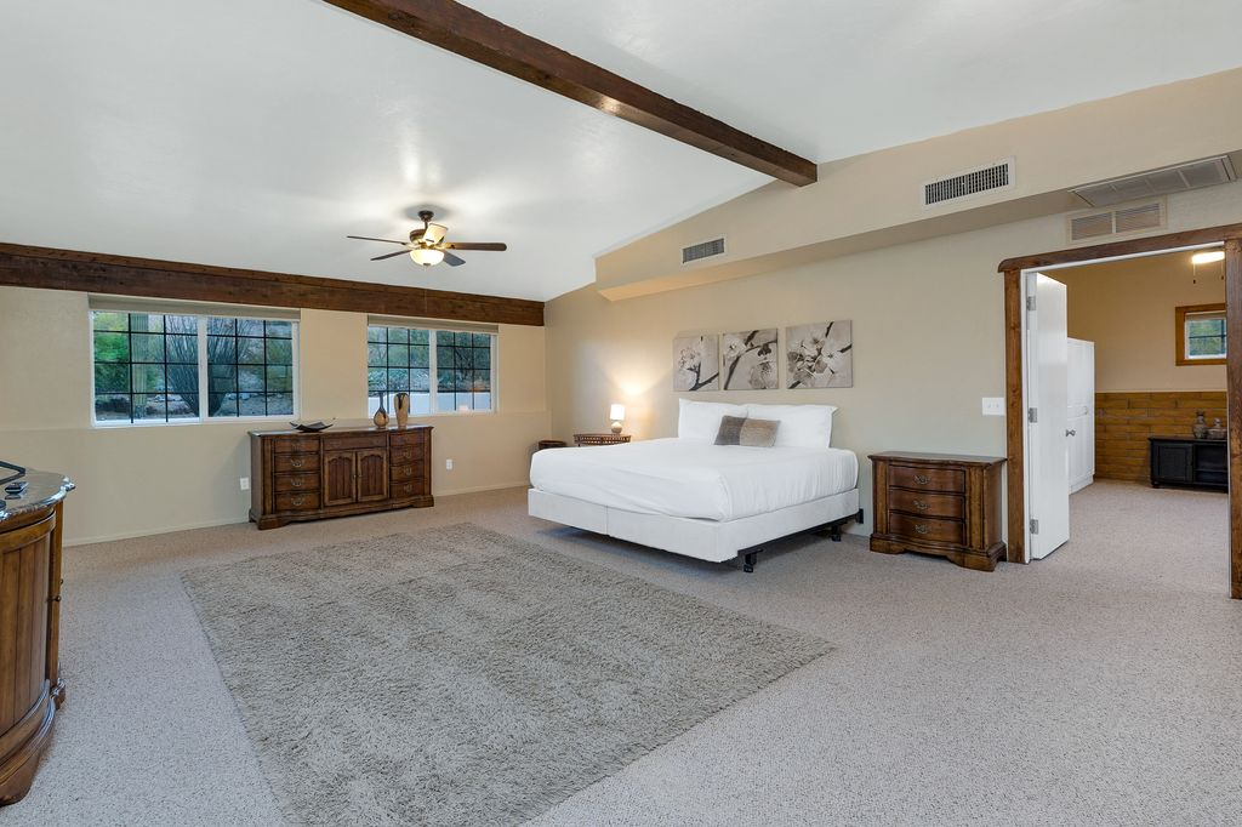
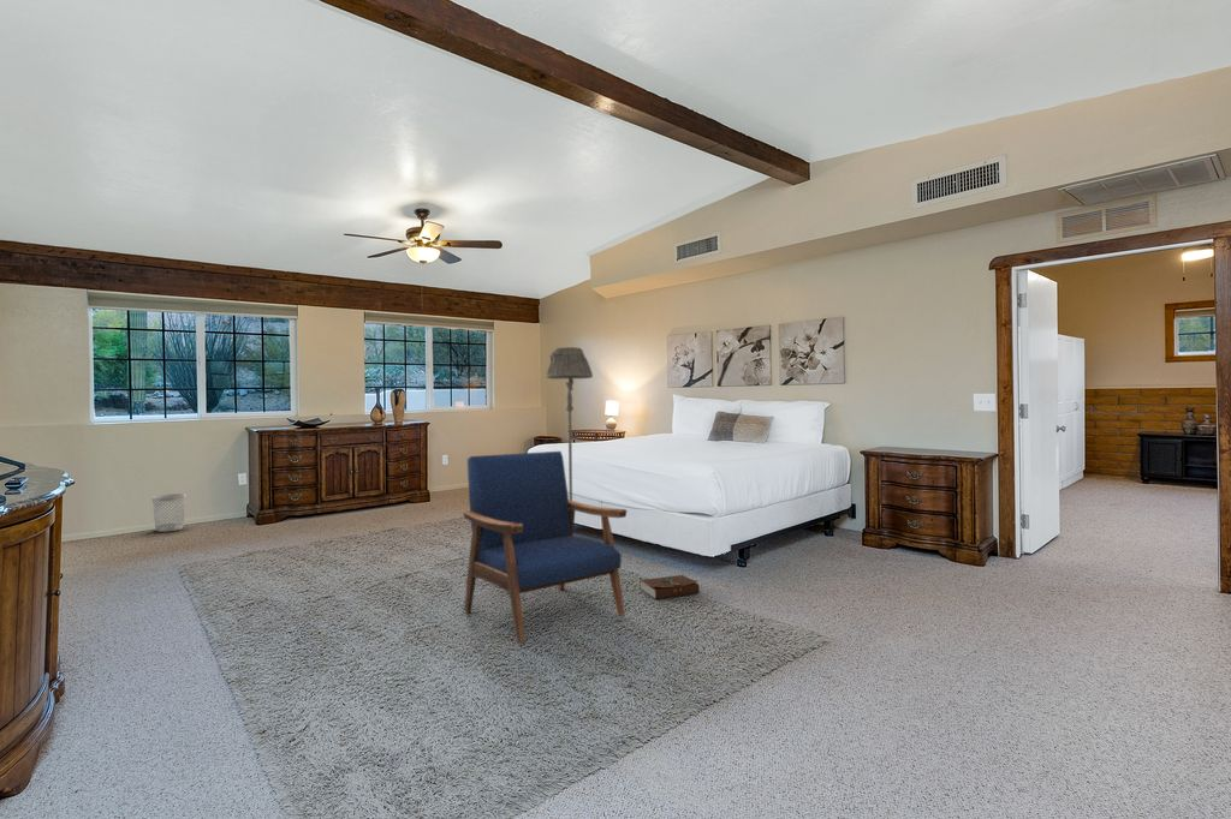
+ book (668, 584)
+ floor lamp (570, 452)
+ wastebasket (168, 512)
+ armchair (541, 534)
